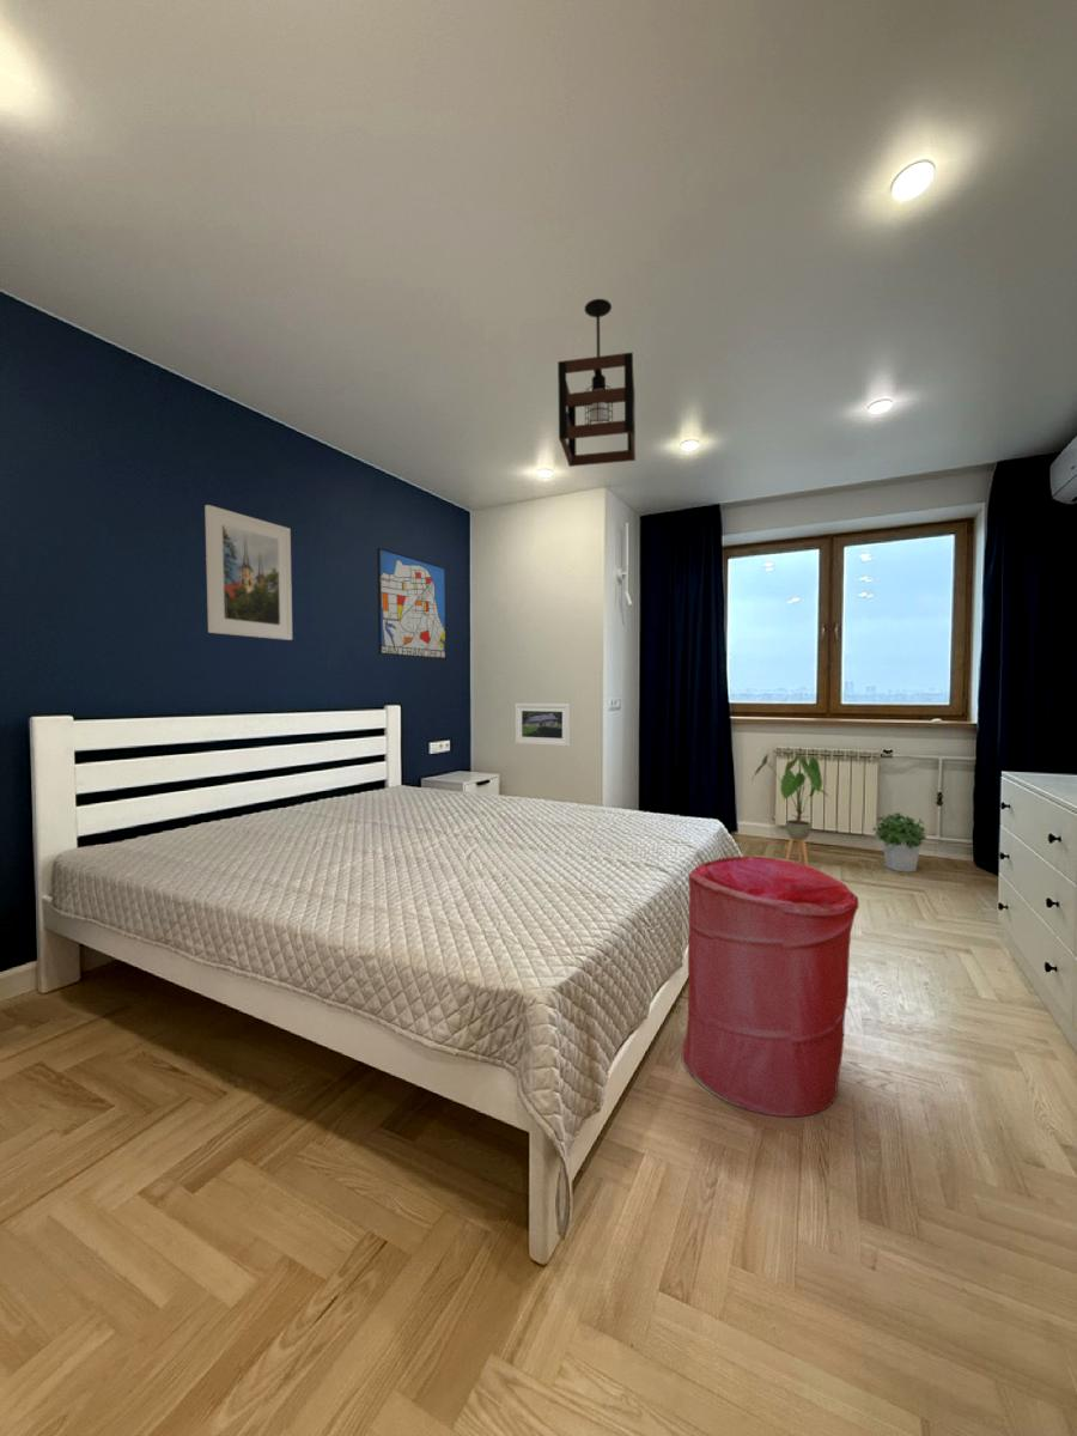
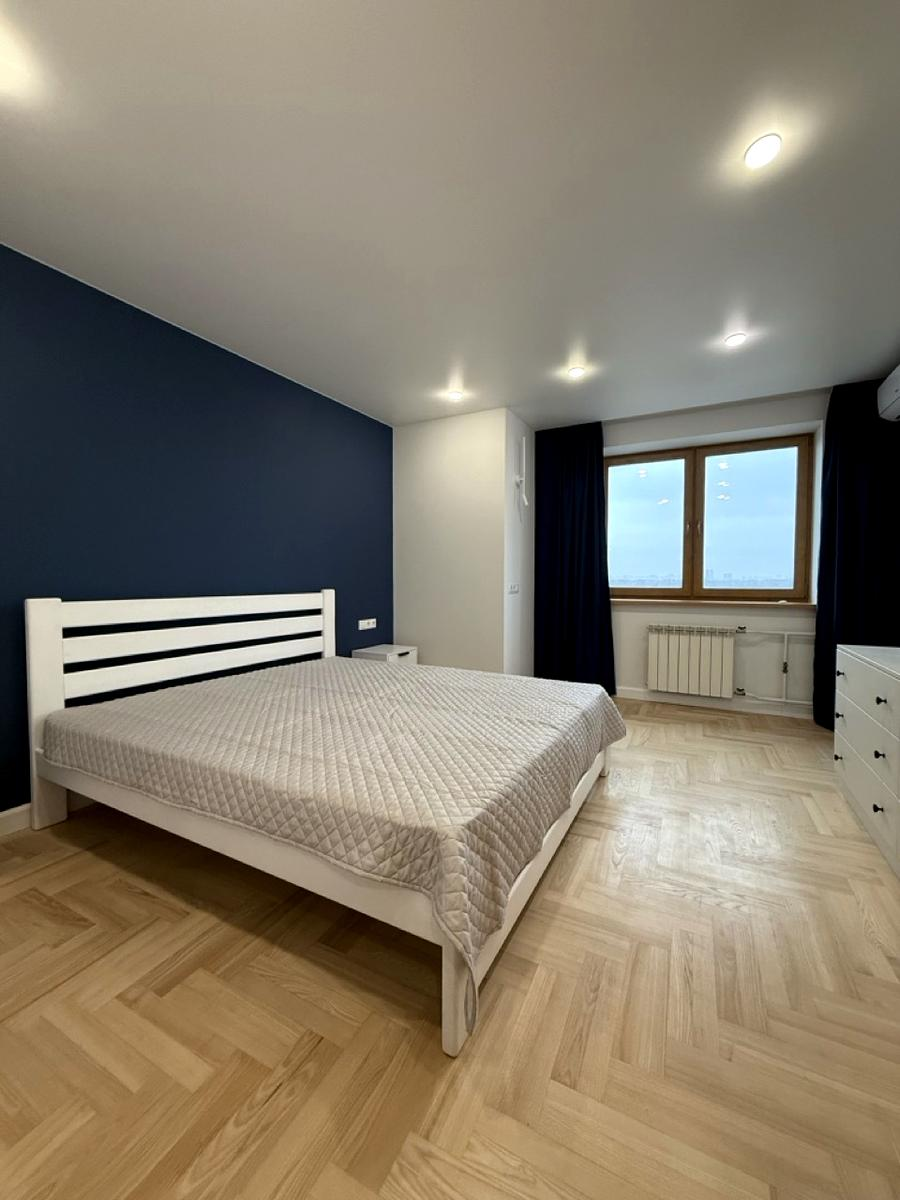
- potted plant (899, 840)
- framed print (542, 724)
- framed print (251, 577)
- house plant (797, 809)
- laundry hamper (765, 970)
- pendant light (598, 378)
- wall art (414, 608)
